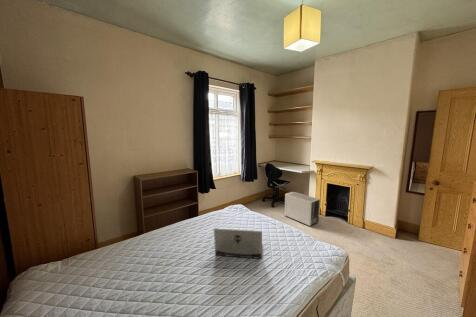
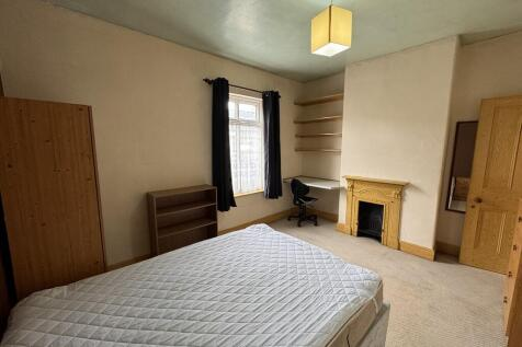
- laptop (239, 236)
- air purifier (301, 208)
